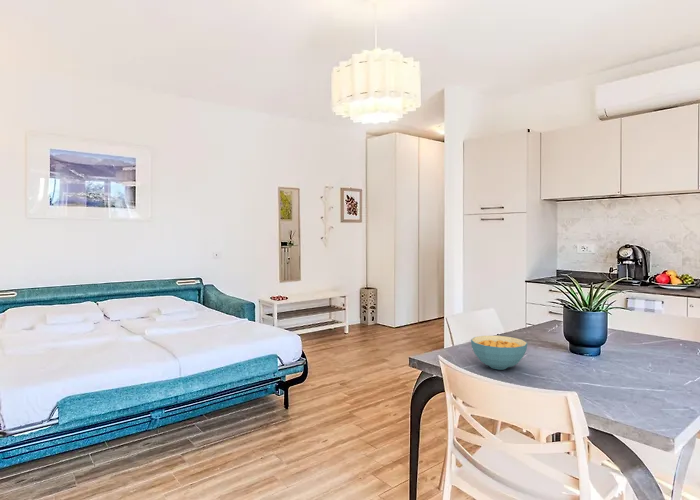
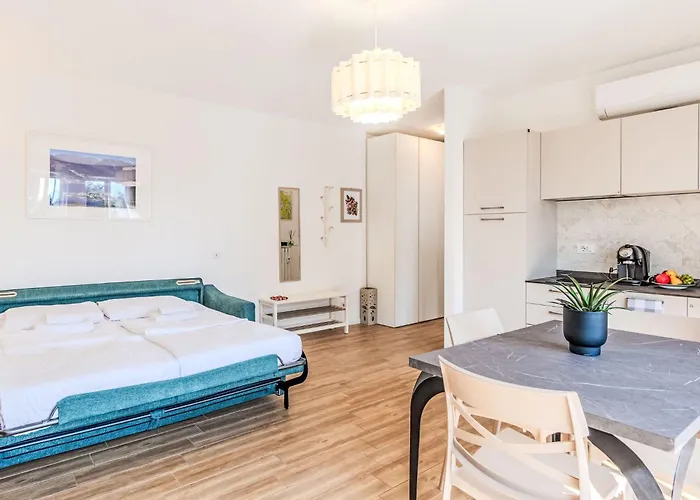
- cereal bowl (498, 354)
